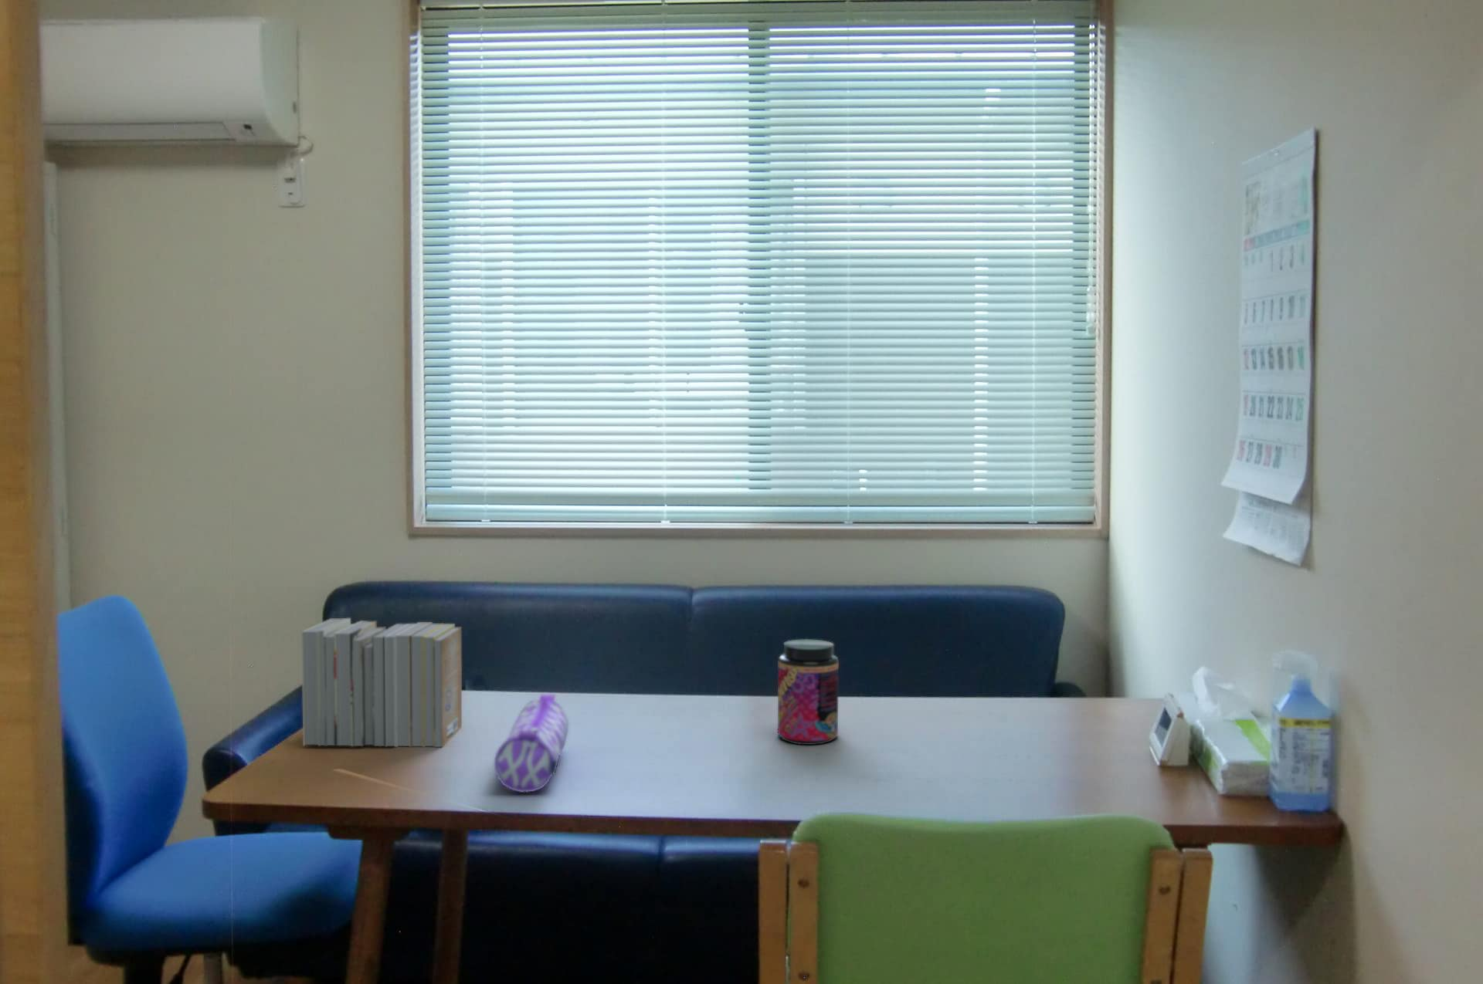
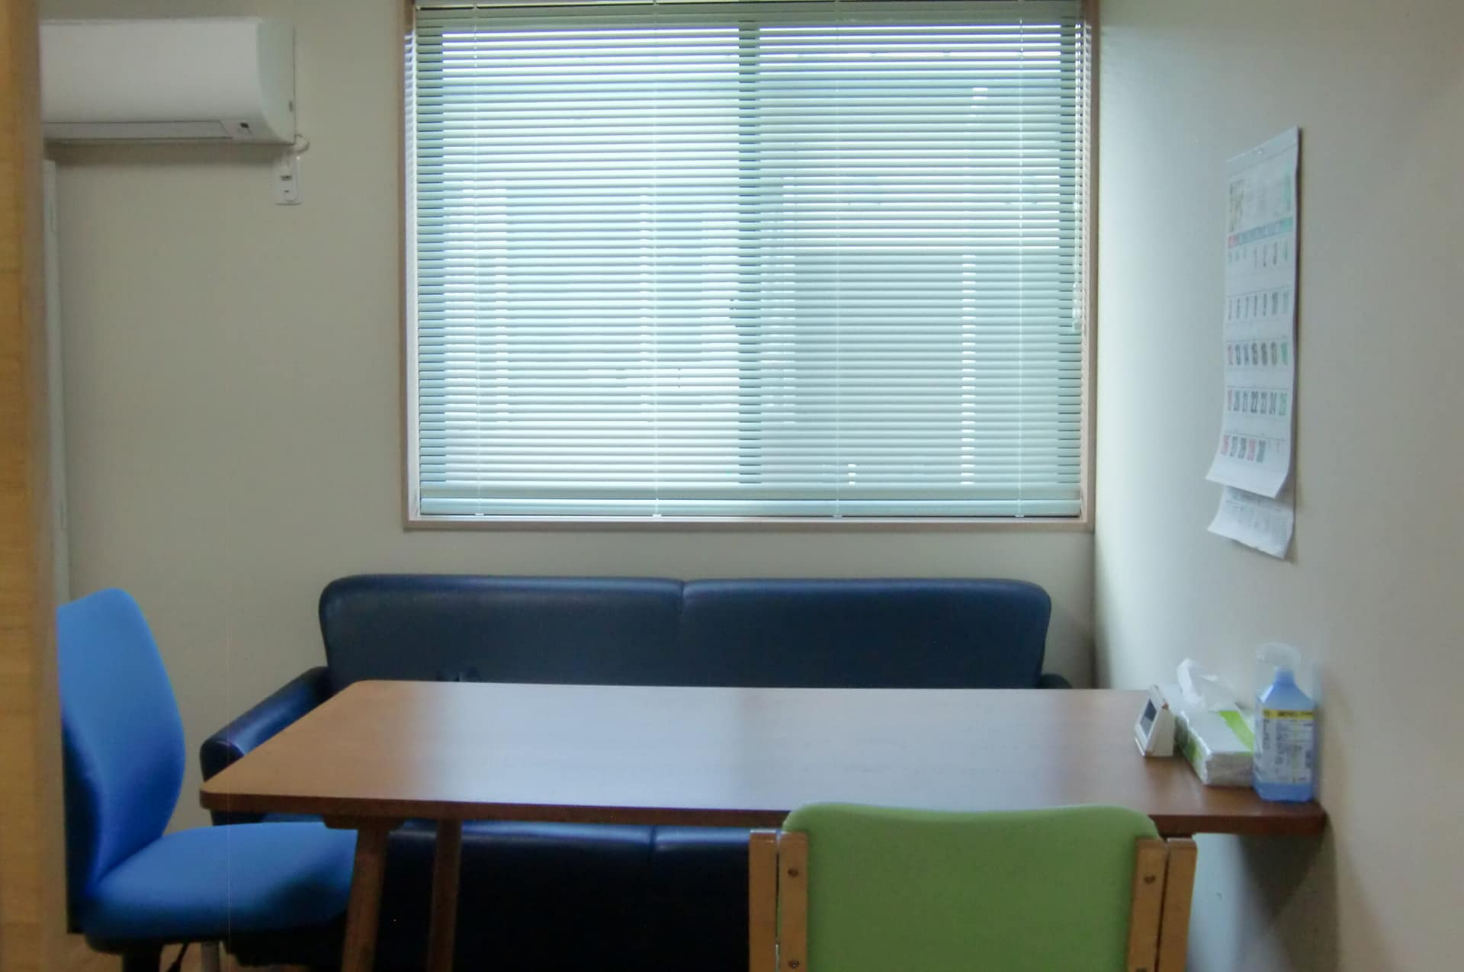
- books (384, 680)
- pencil case (533, 741)
- jar (807, 691)
